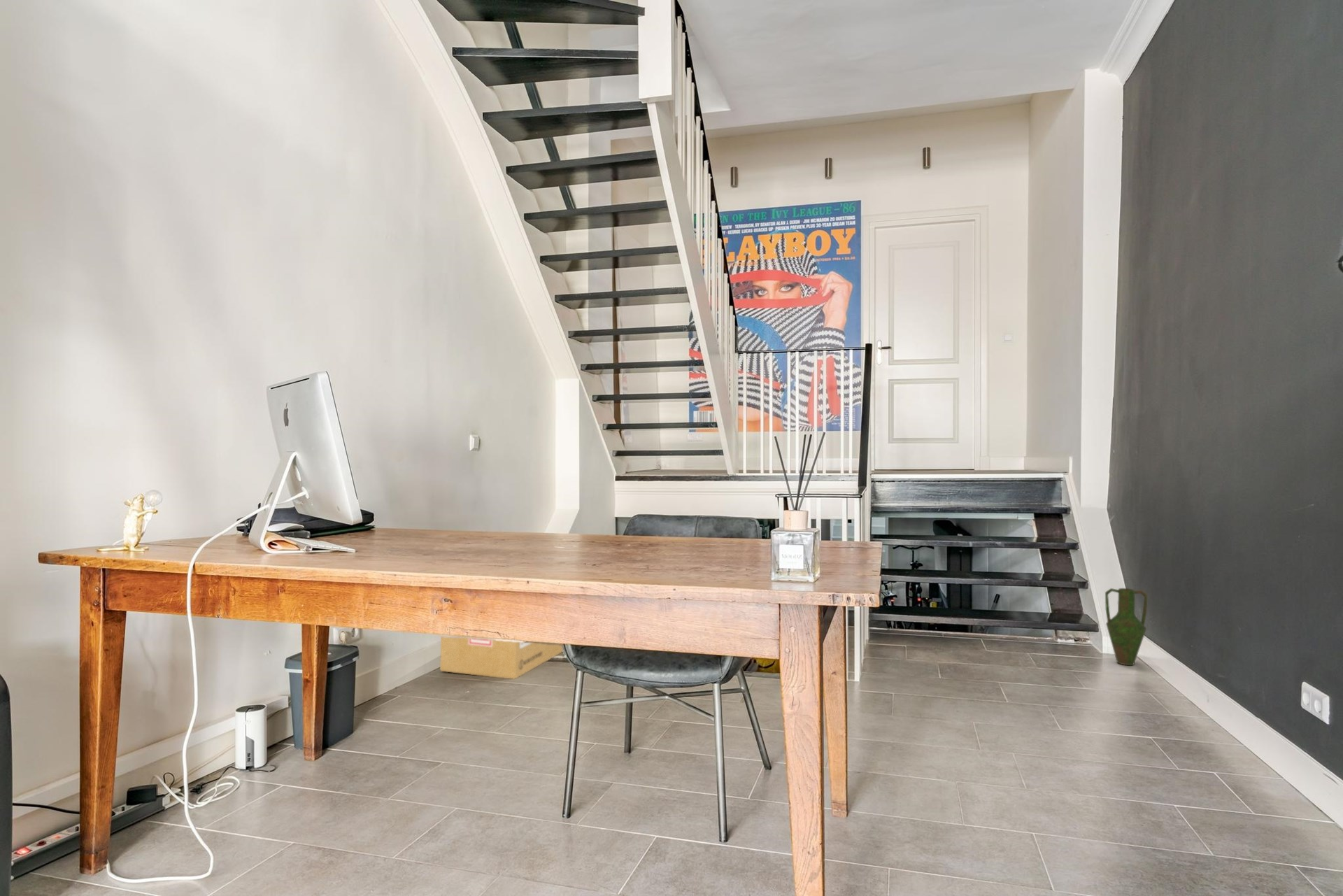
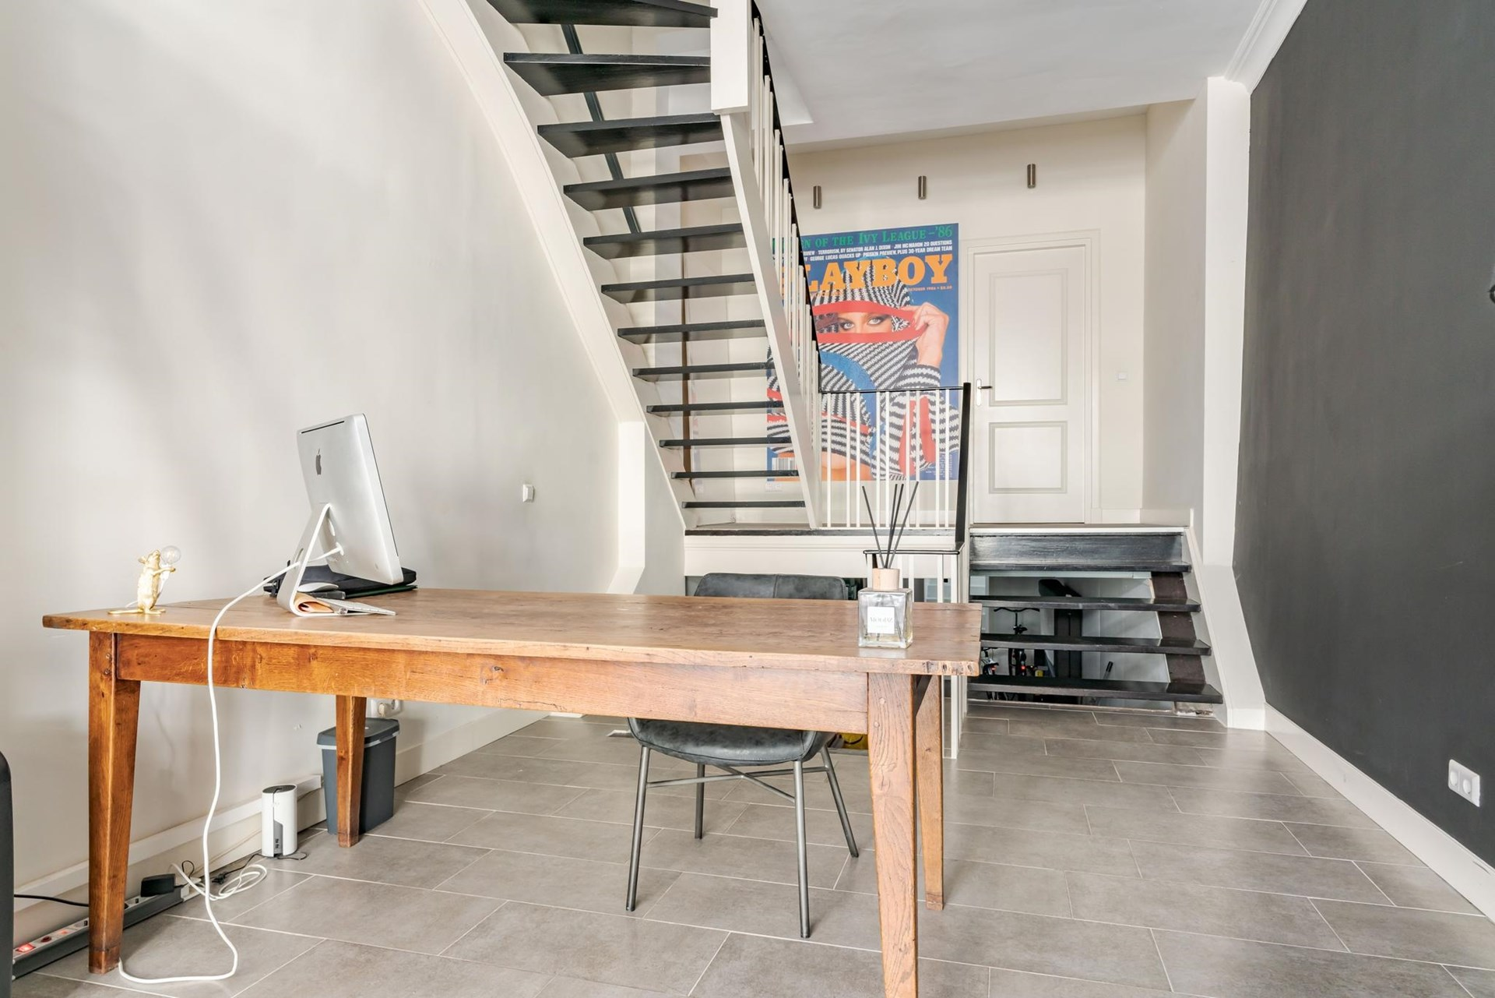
- vase (1125, 626)
- cardboard box (509, 641)
